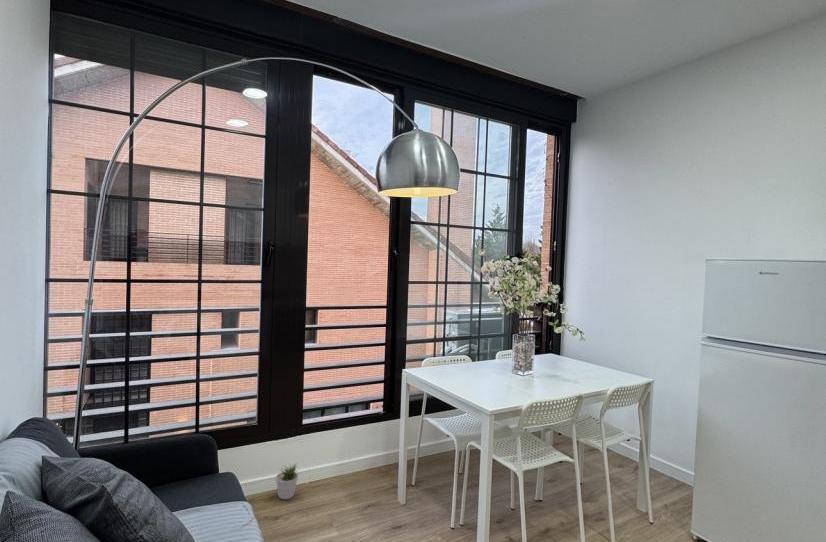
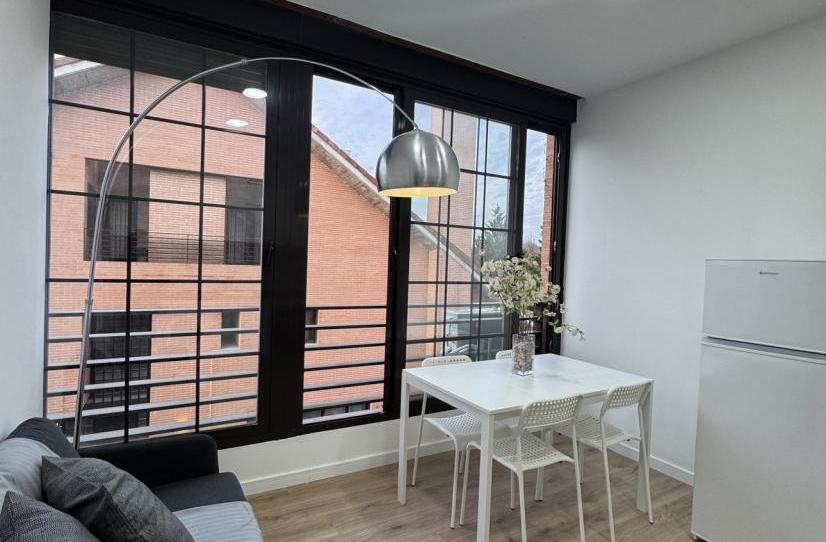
- potted plant (287, 479)
